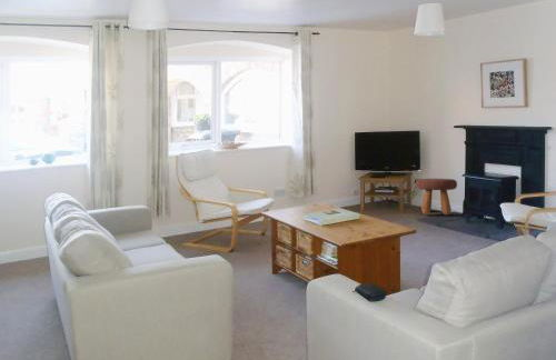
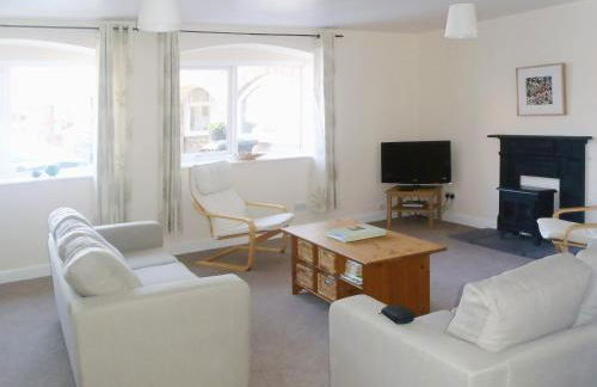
- footstool (440, 196)
